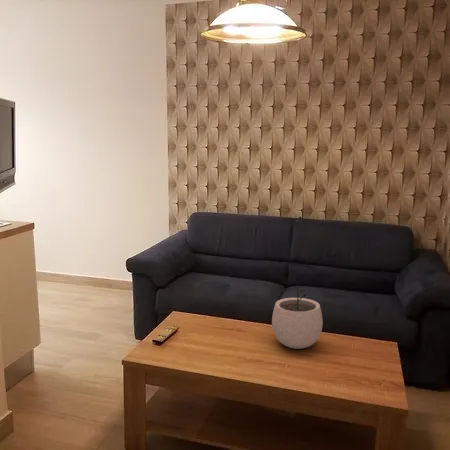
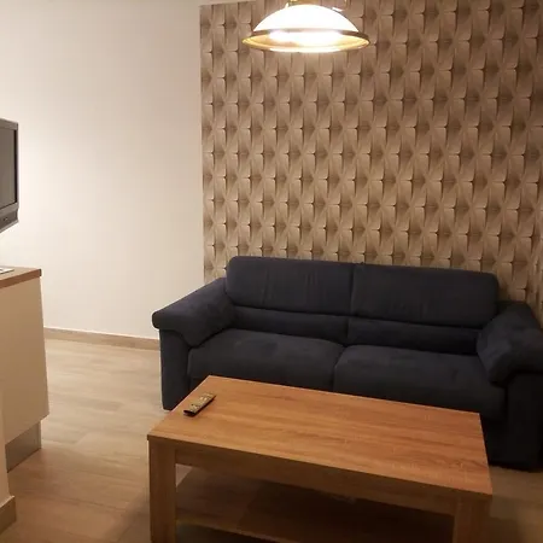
- plant pot (297, 316)
